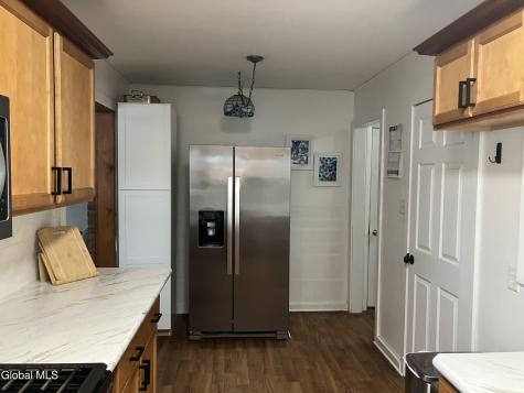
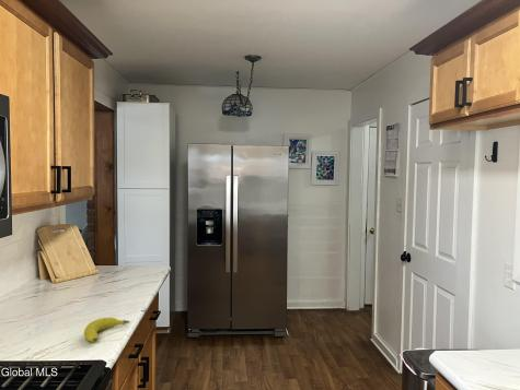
+ fruit (105, 328)
